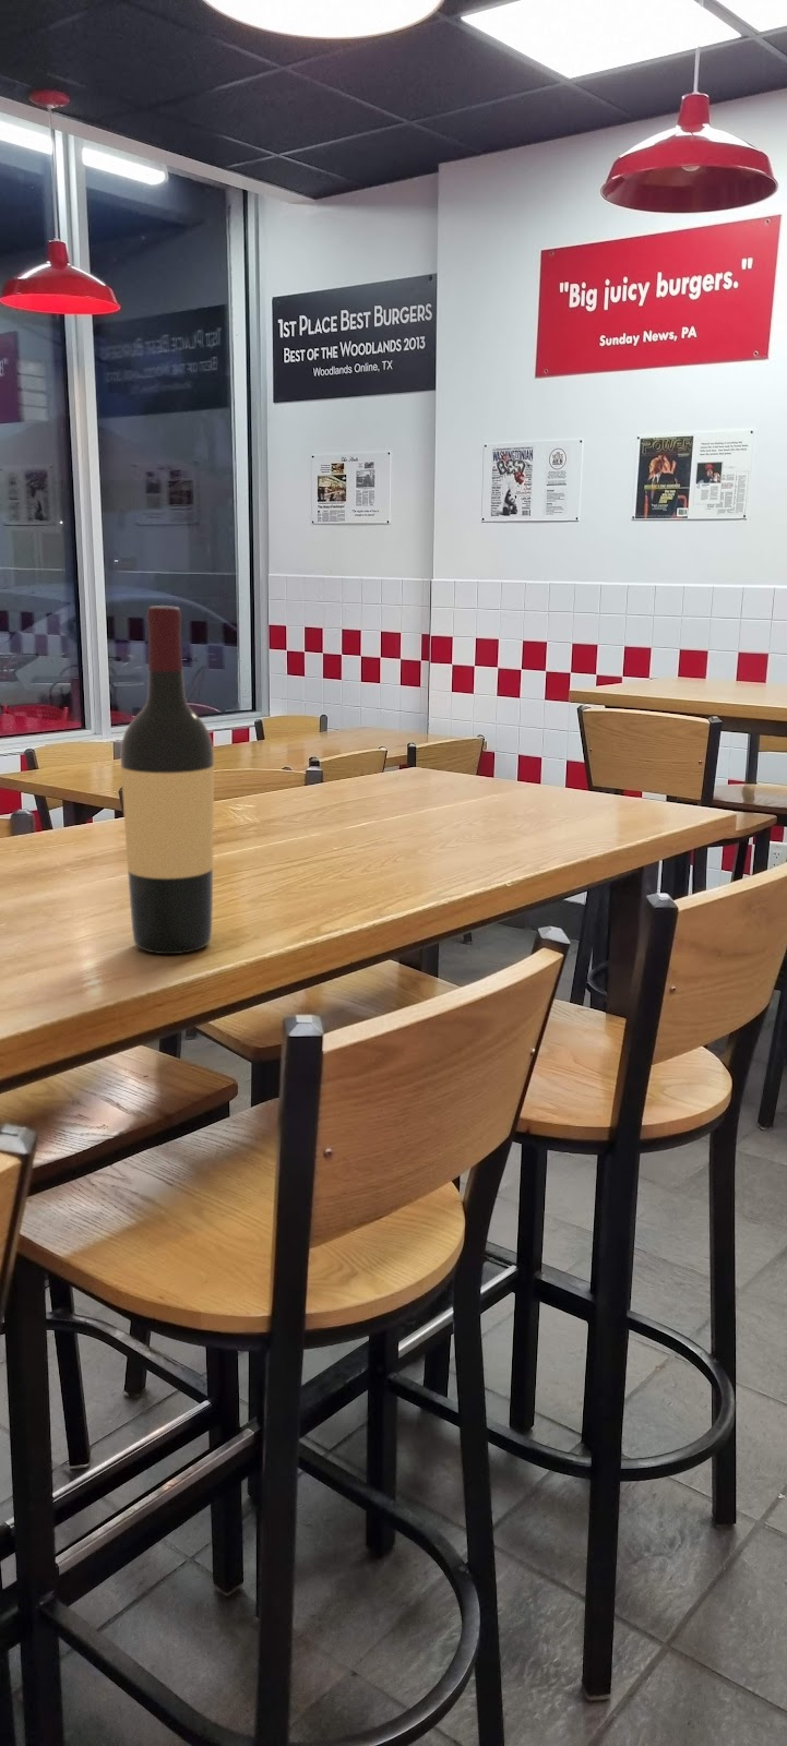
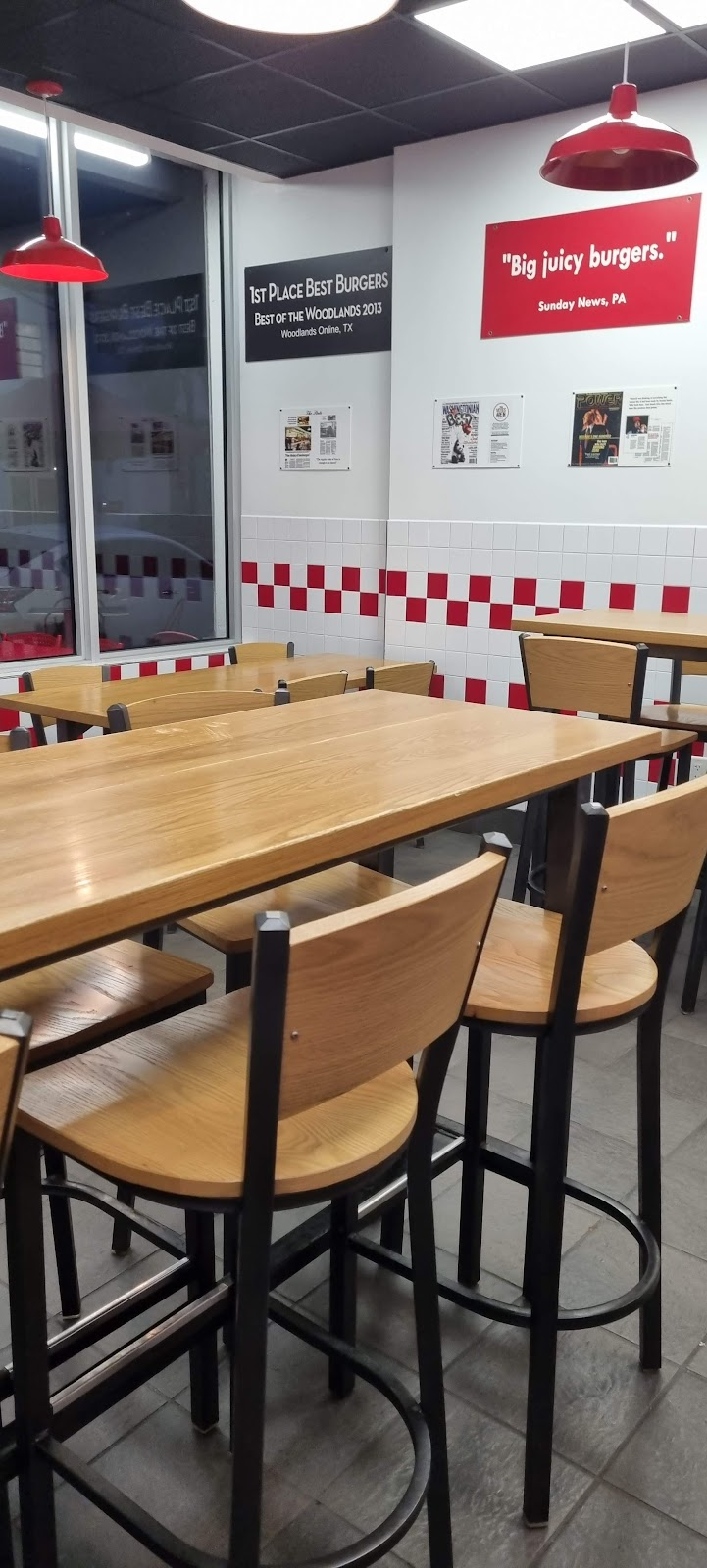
- wine bottle (168, 781)
